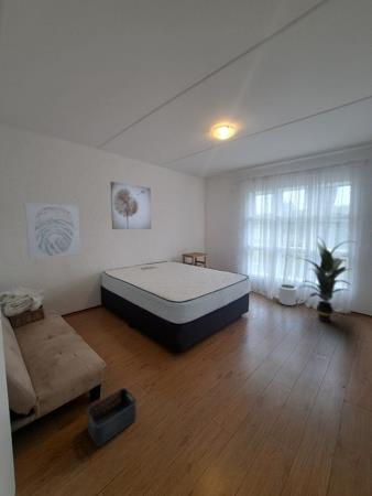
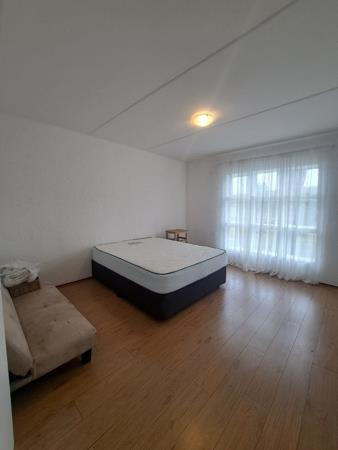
- plant pot (287, 294)
- indoor plant (322, 277)
- storage bin (112, 413)
- wall art (132, 207)
- wall art (55, 230)
